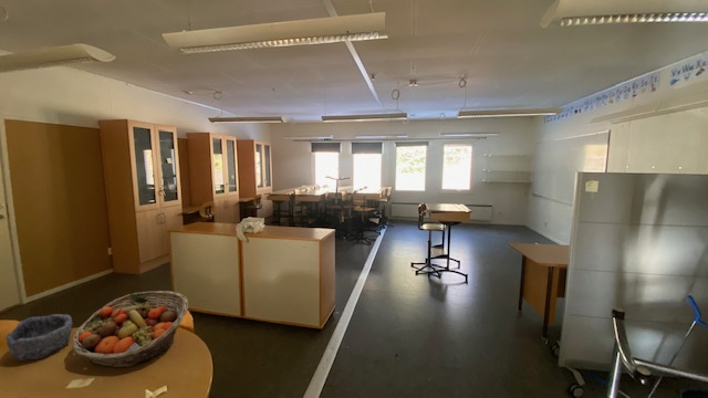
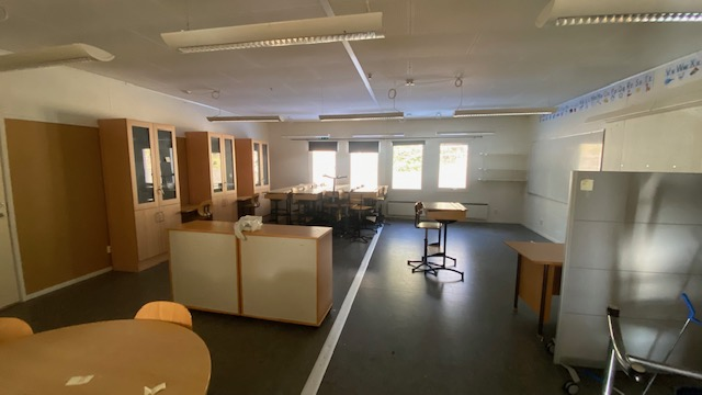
- bowl (42, 335)
- fruit basket (135, 326)
